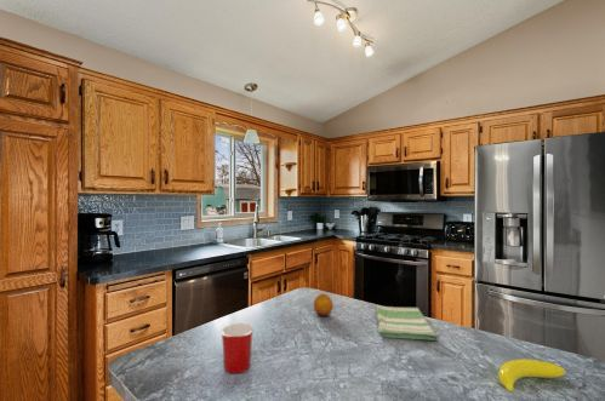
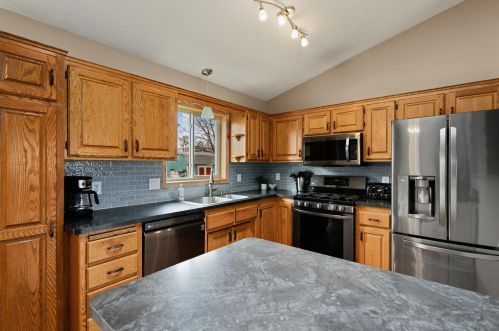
- dish towel (401, 320)
- mug (238, 344)
- banana (533, 373)
- fruit (323, 304)
